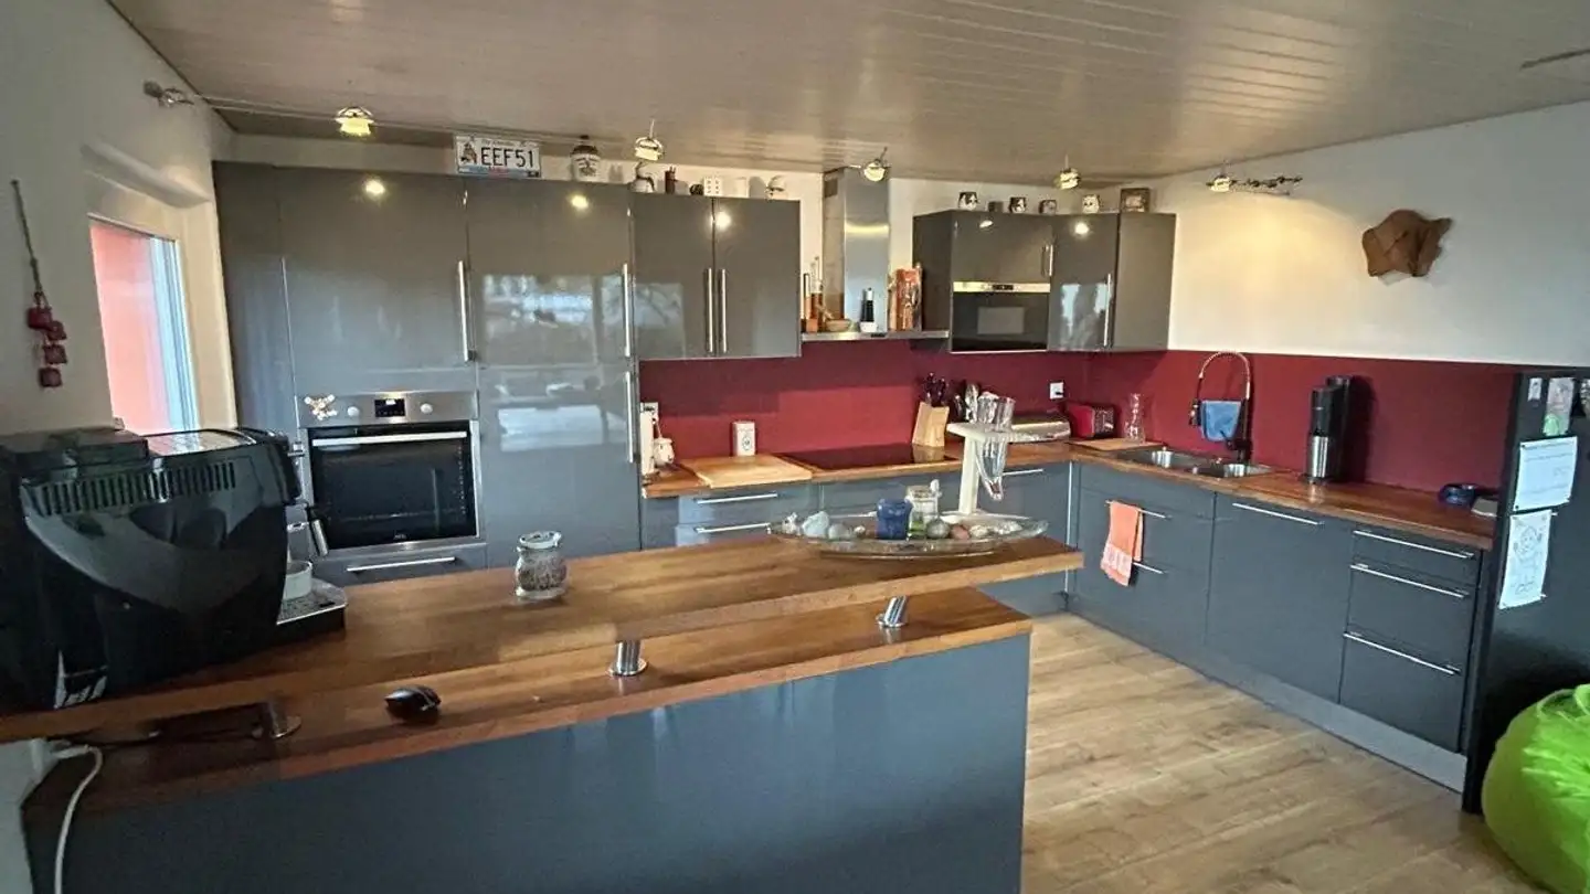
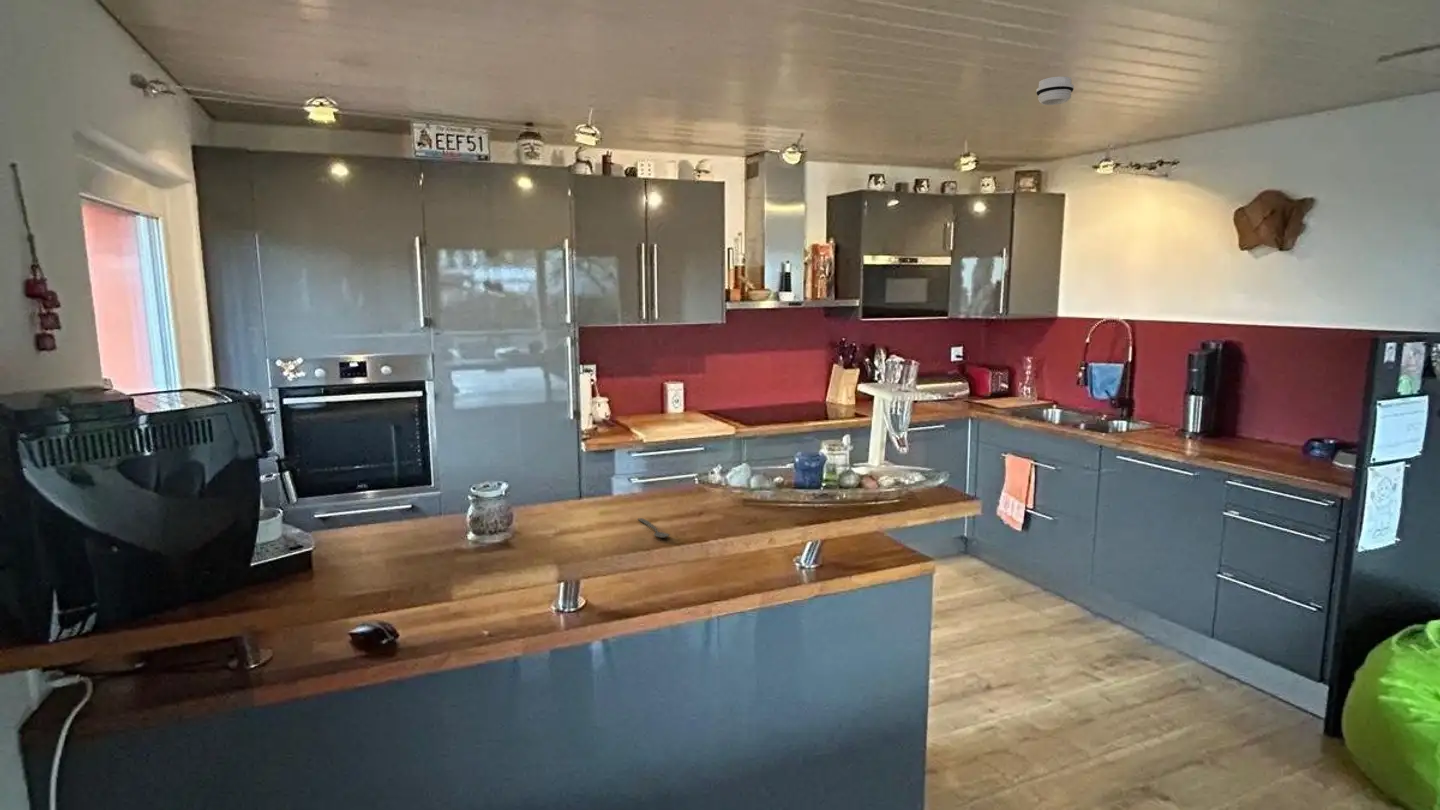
+ spoon (652, 527)
+ smoke detector (1054, 91)
